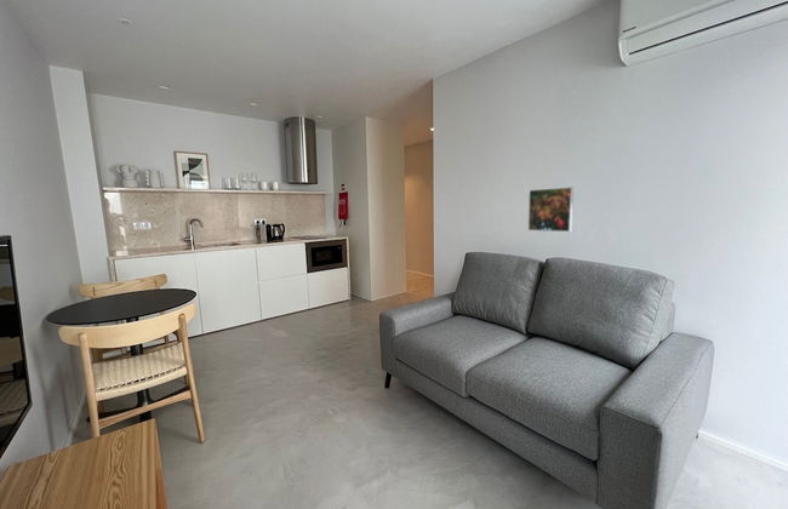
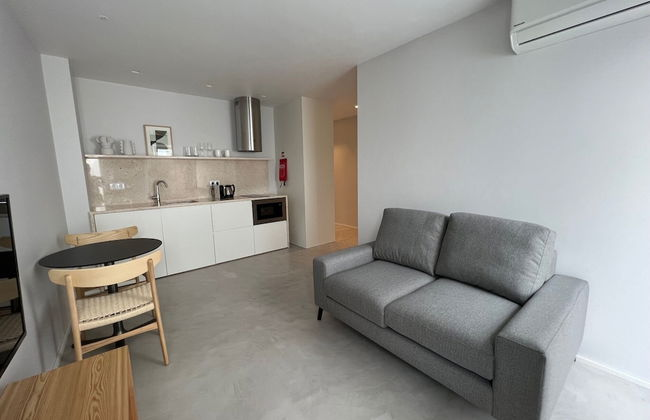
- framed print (549, 210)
